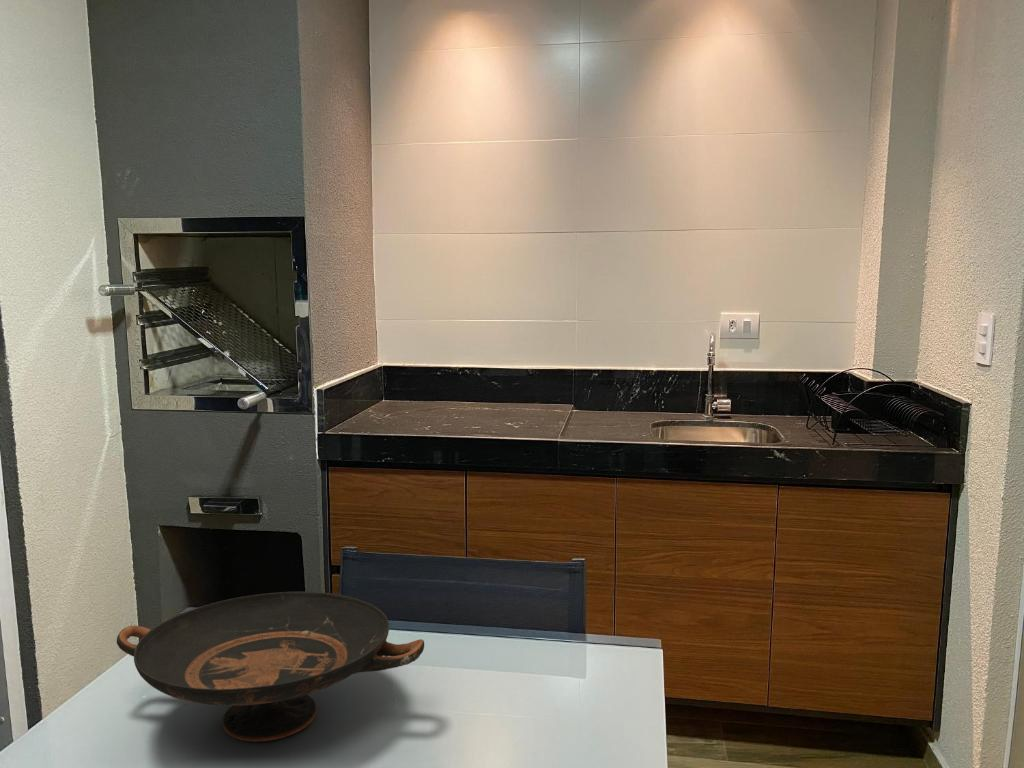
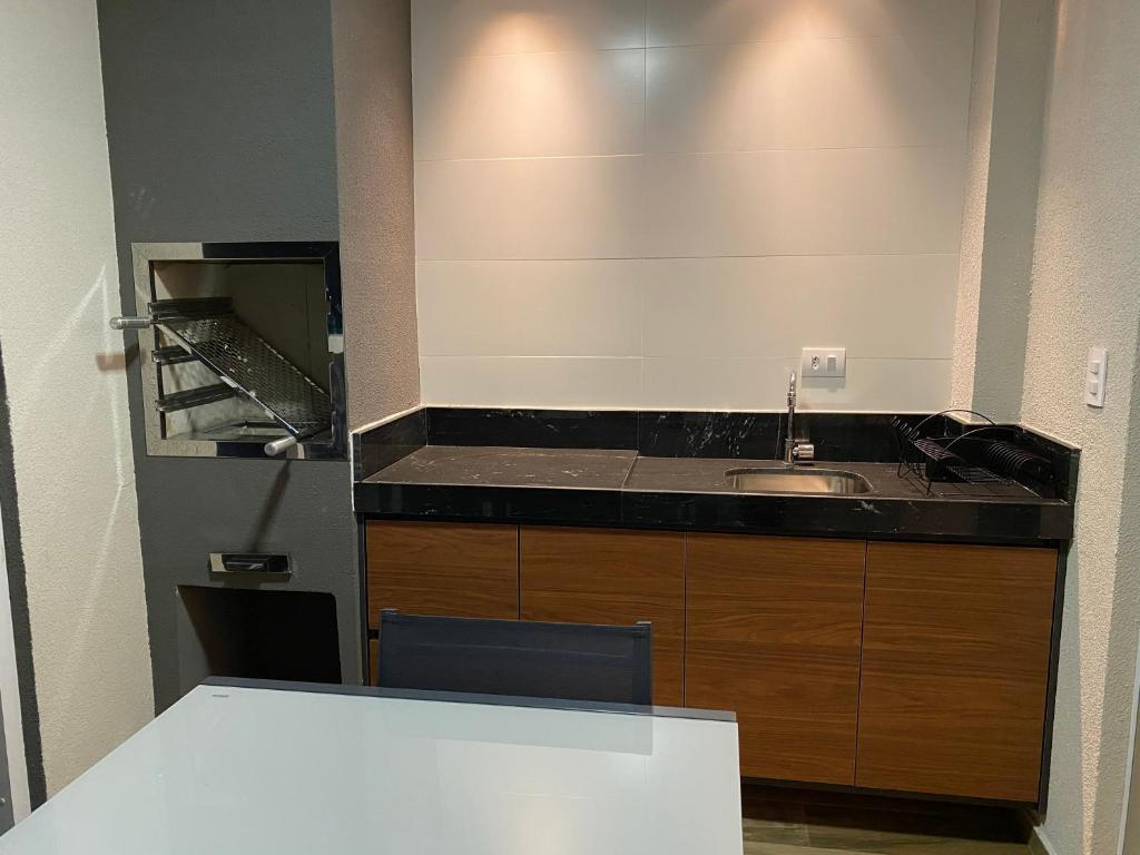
- decorative bowl (269, 672)
